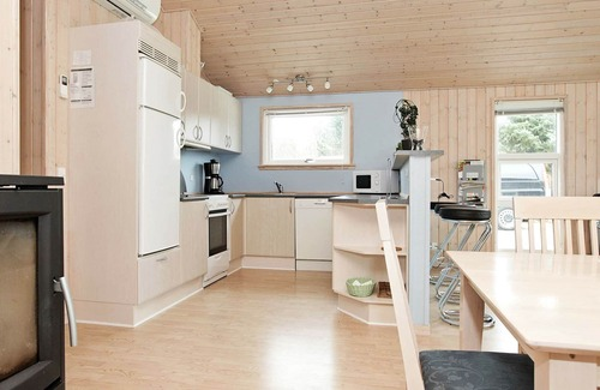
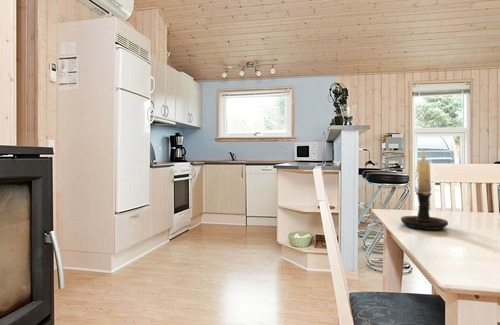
+ candle holder (424, 186)
